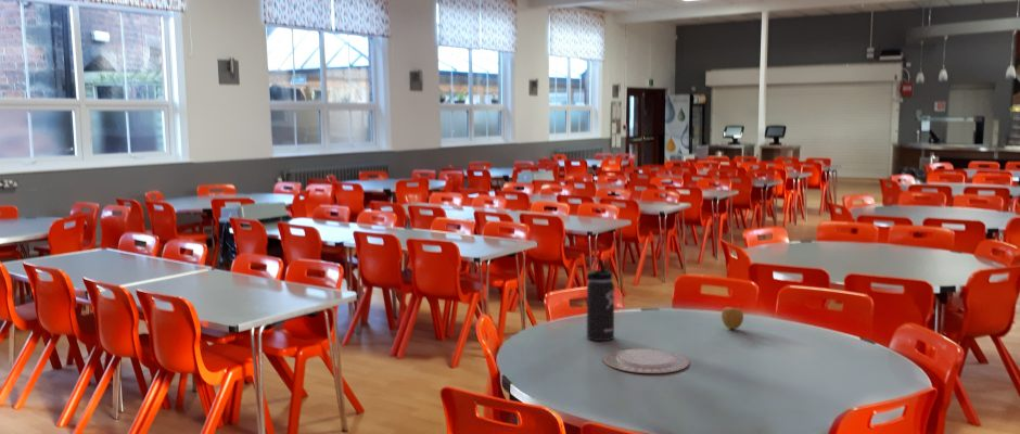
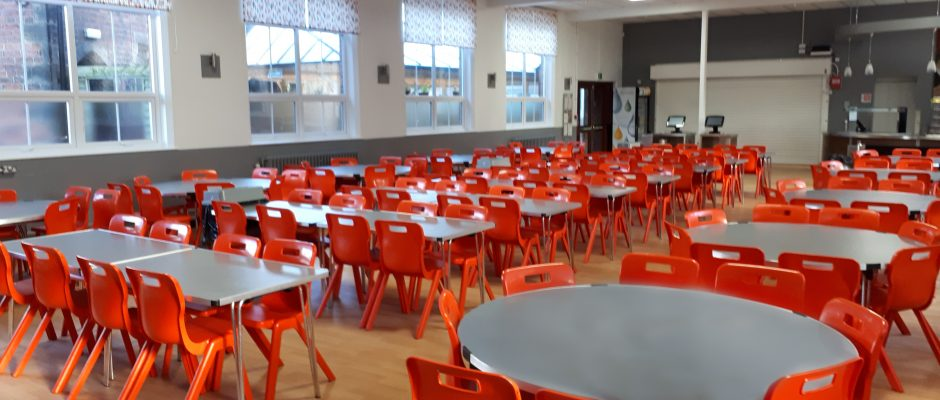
- apple (731, 318)
- thermos bottle (598, 298)
- chinaware (646, 358)
